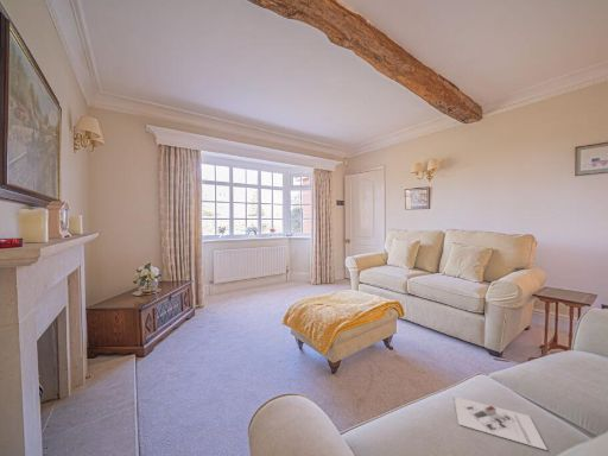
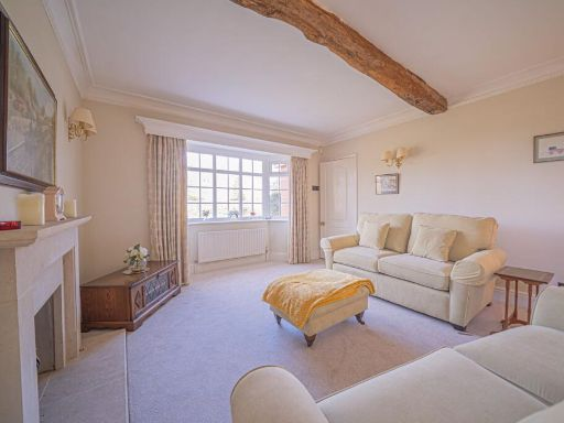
- architectural model (494, 417)
